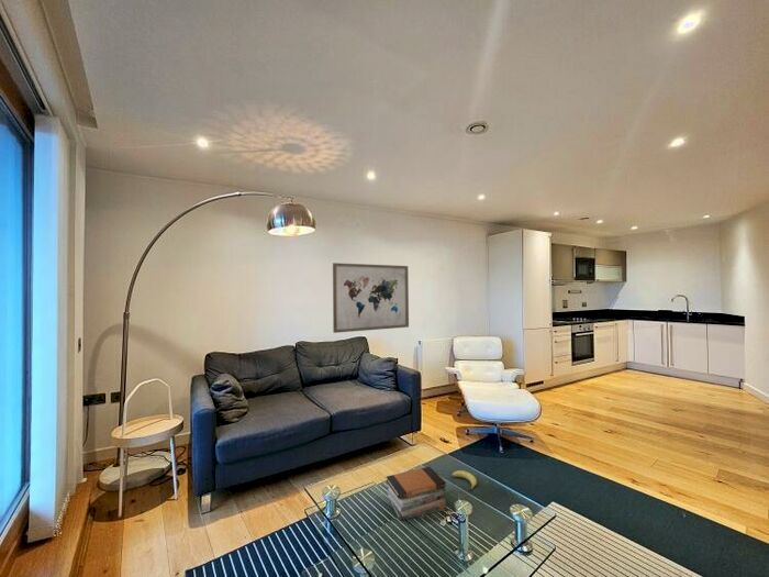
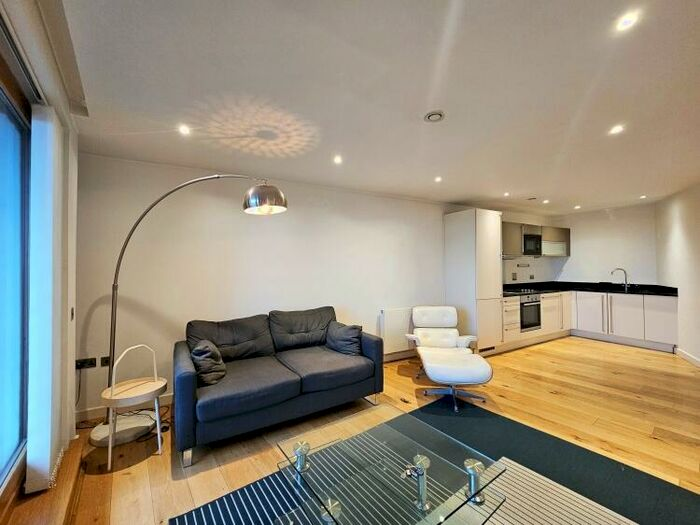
- fruit (466, 478)
- wall art (372, 297)
- book stack (415, 492)
